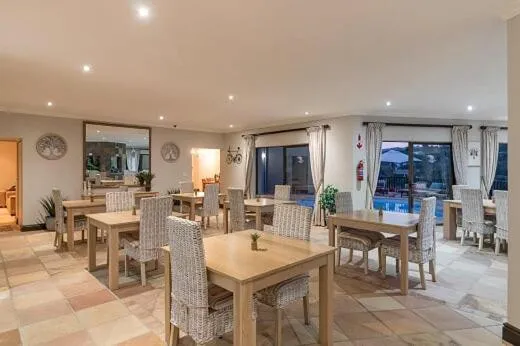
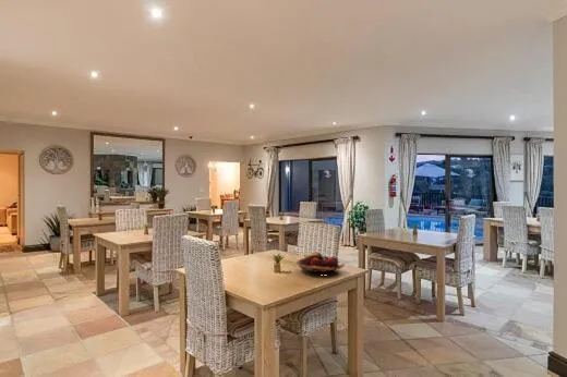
+ fruit basket (318, 262)
